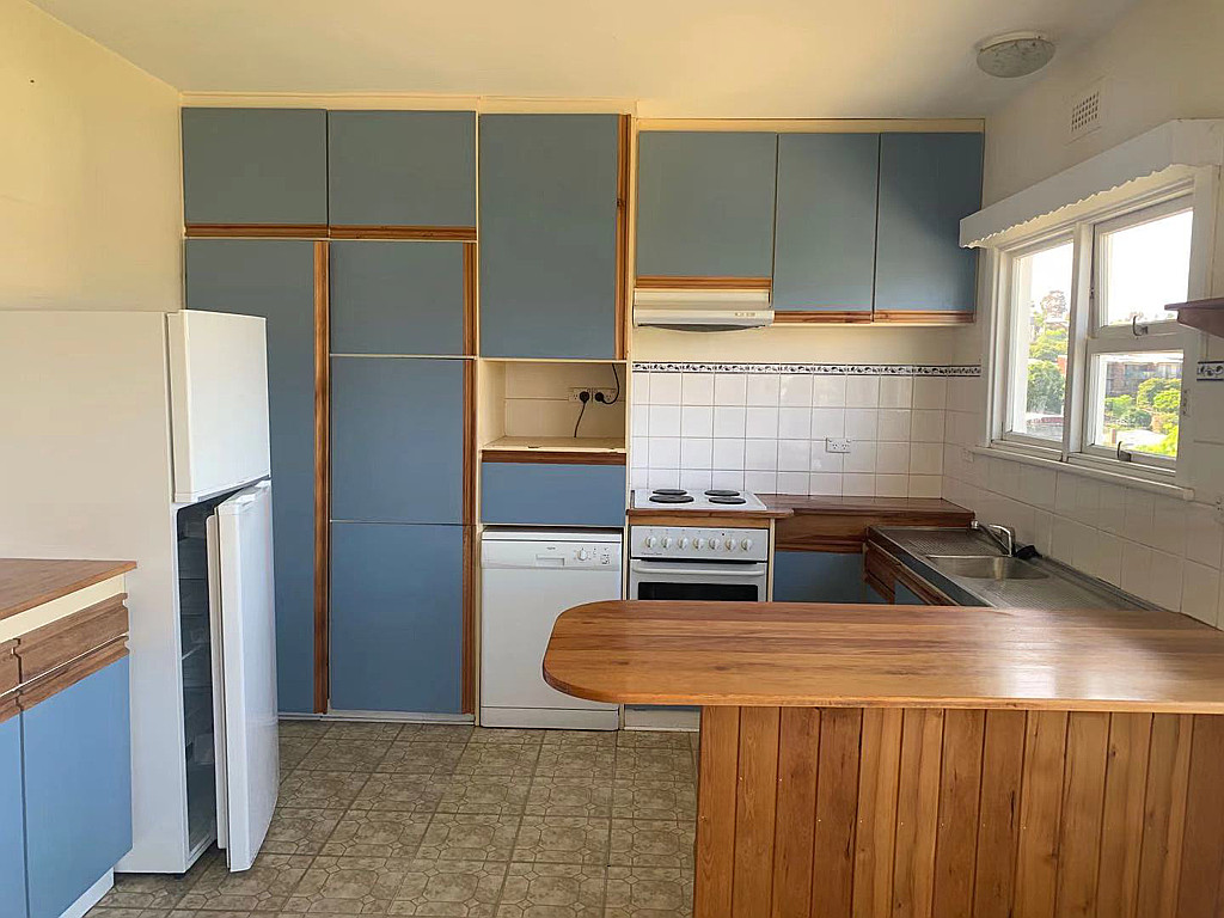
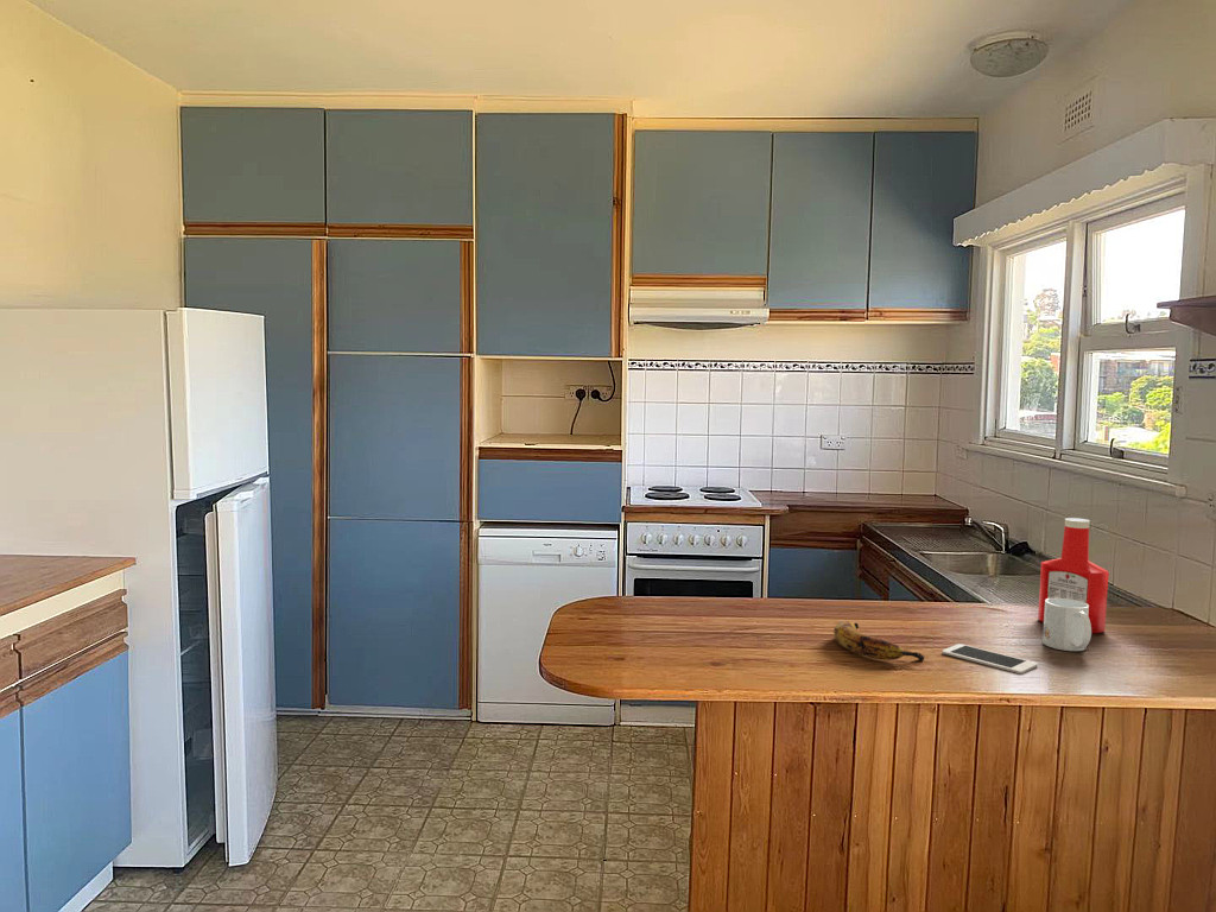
+ mug (1070, 626)
+ cell phone (988, 658)
+ fruit (870, 638)
+ soap bottle (1074, 572)
